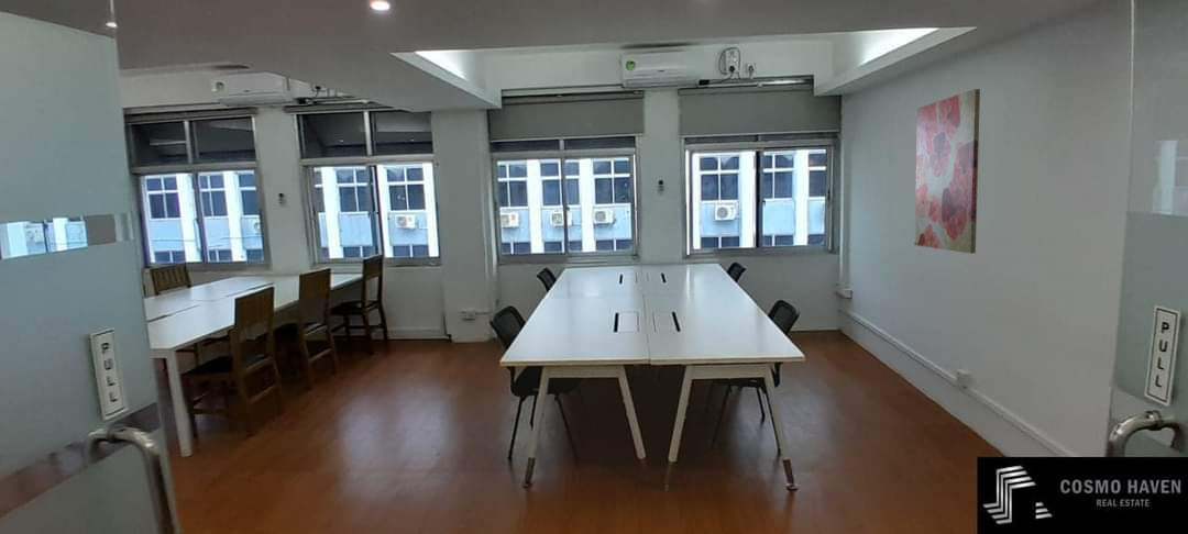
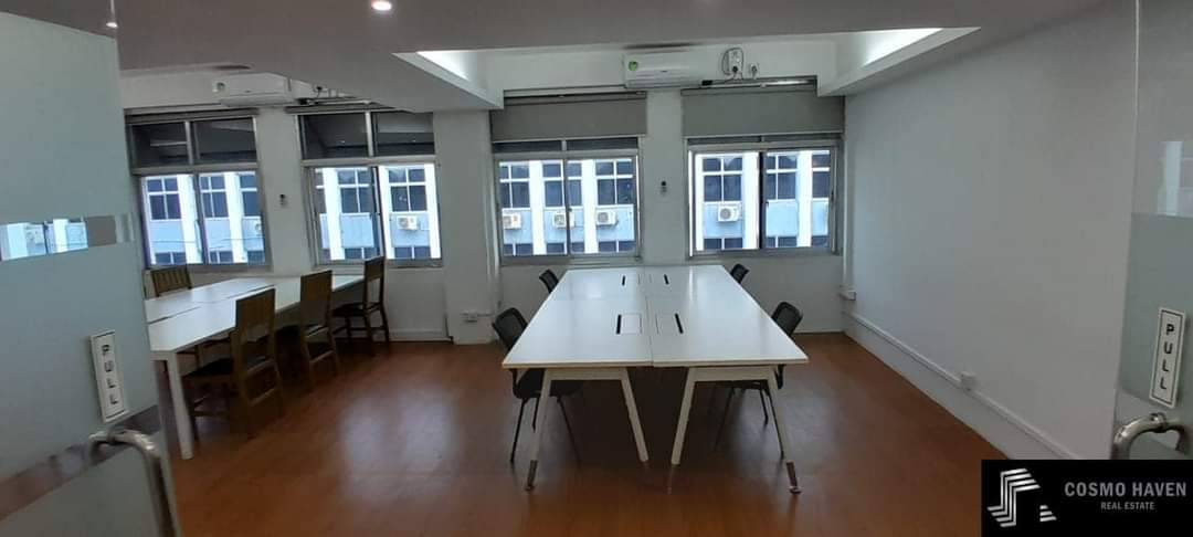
- wall art (944, 175)
